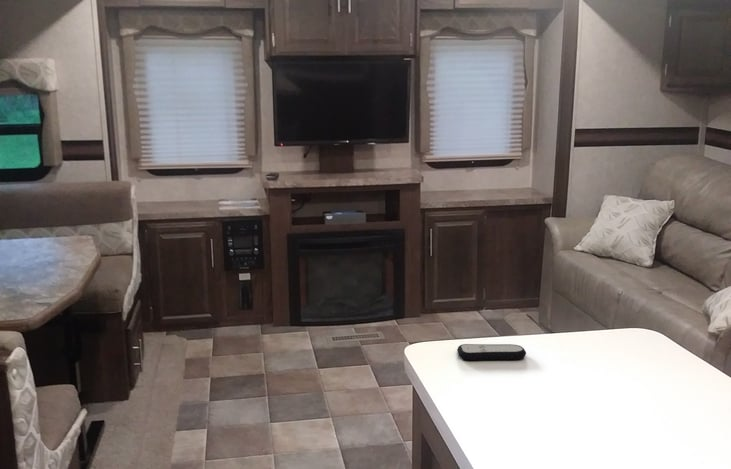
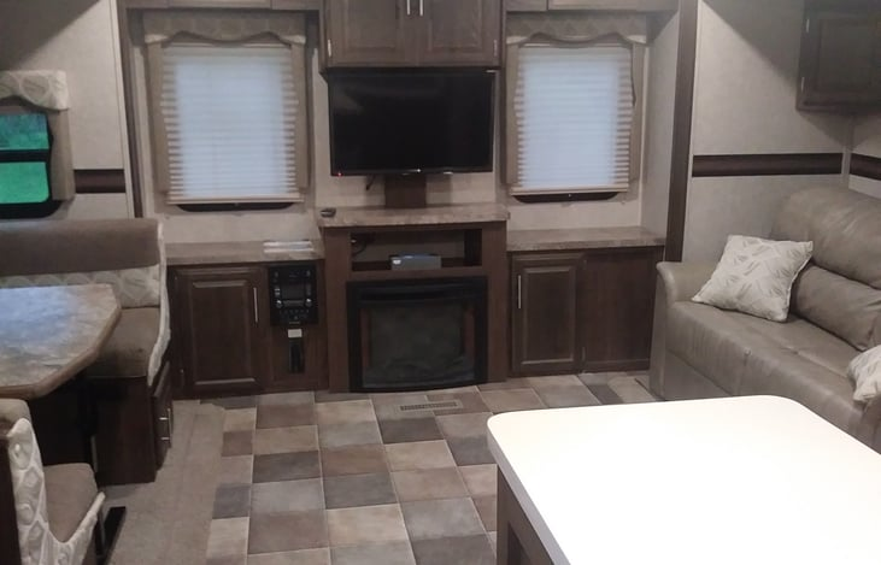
- remote control (491, 351)
